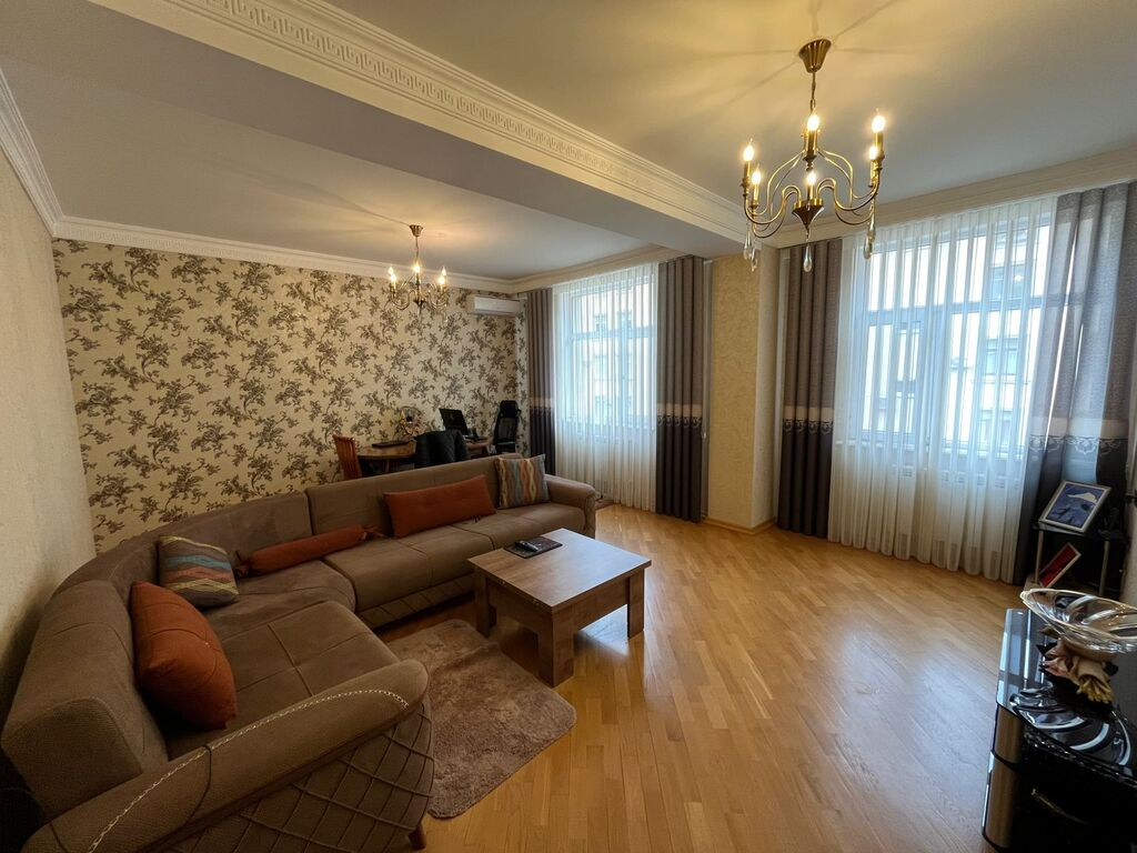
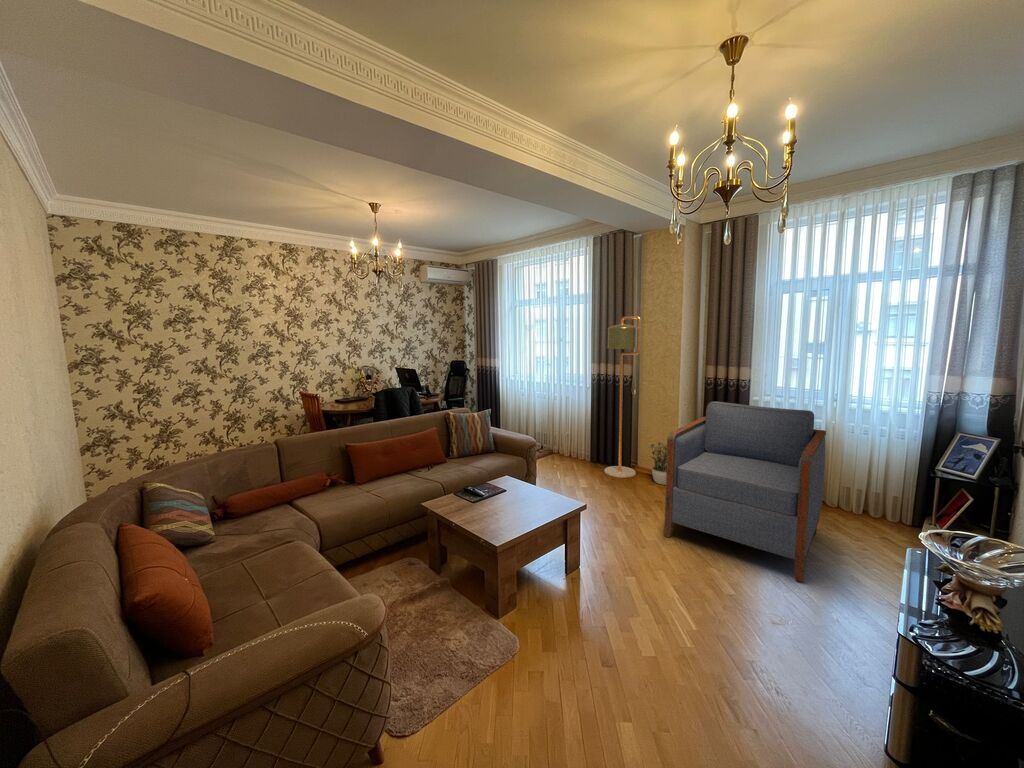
+ armchair (744, 473)
+ potted plant (662, 461)
+ floor lamp (621, 396)
